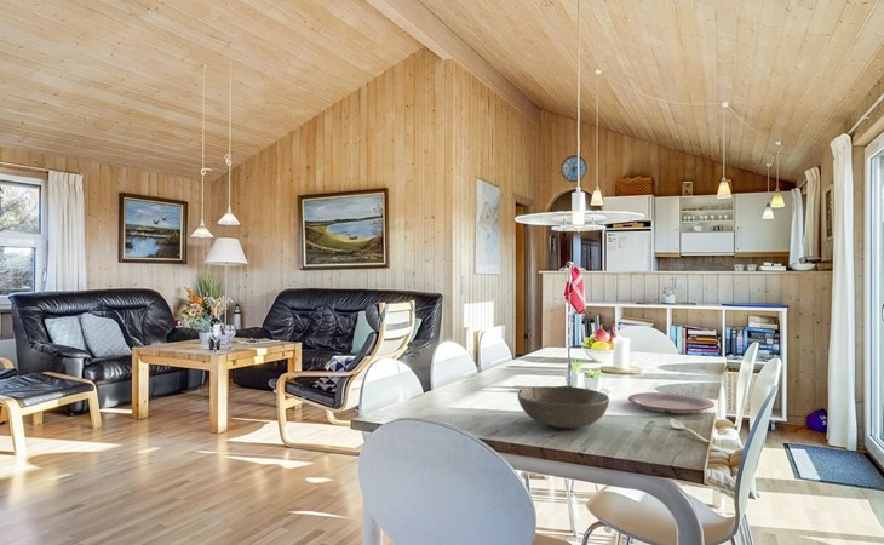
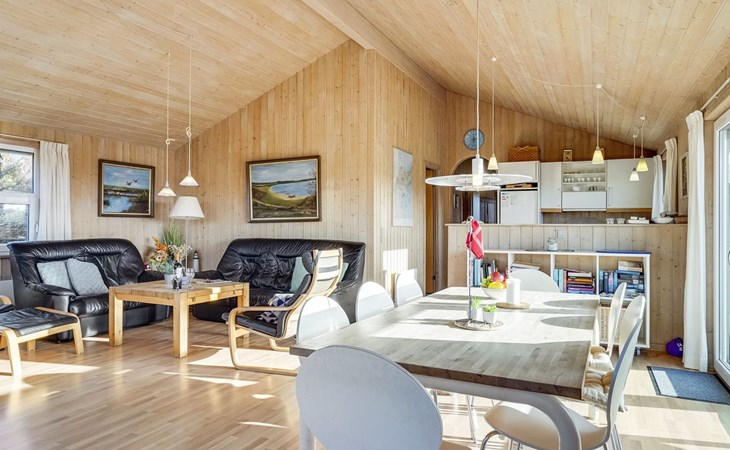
- spoon (689, 430)
- bowl (562, 408)
- plate (670, 403)
